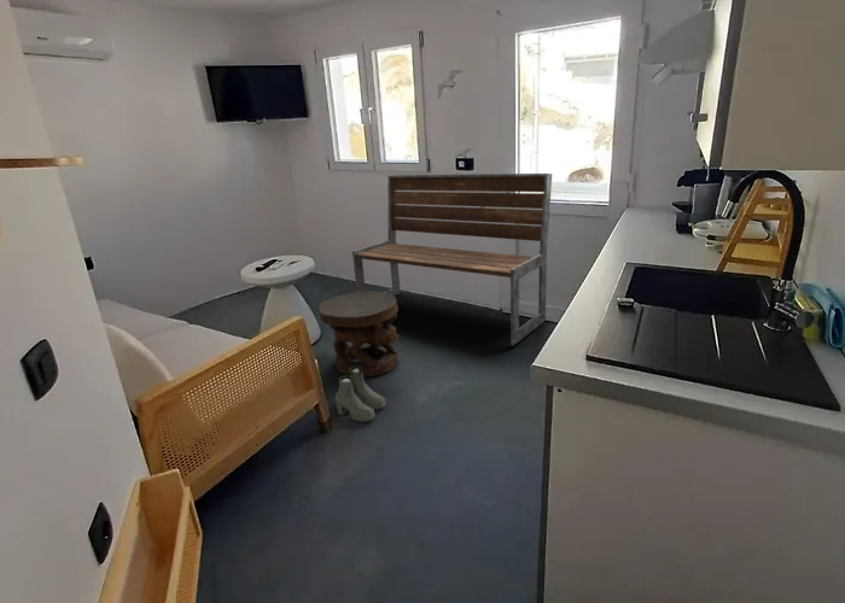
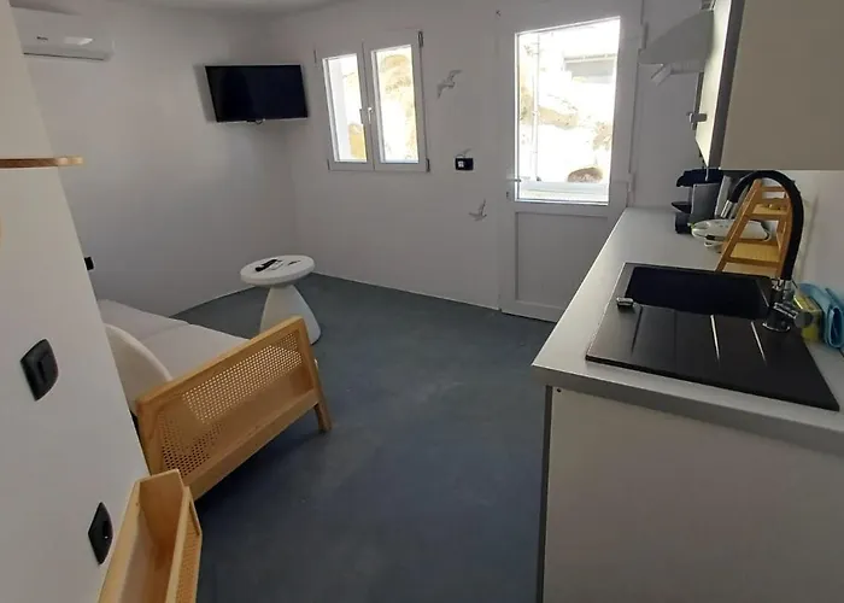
- side table (362, 333)
- bench (445, 248)
- boots (359, 392)
